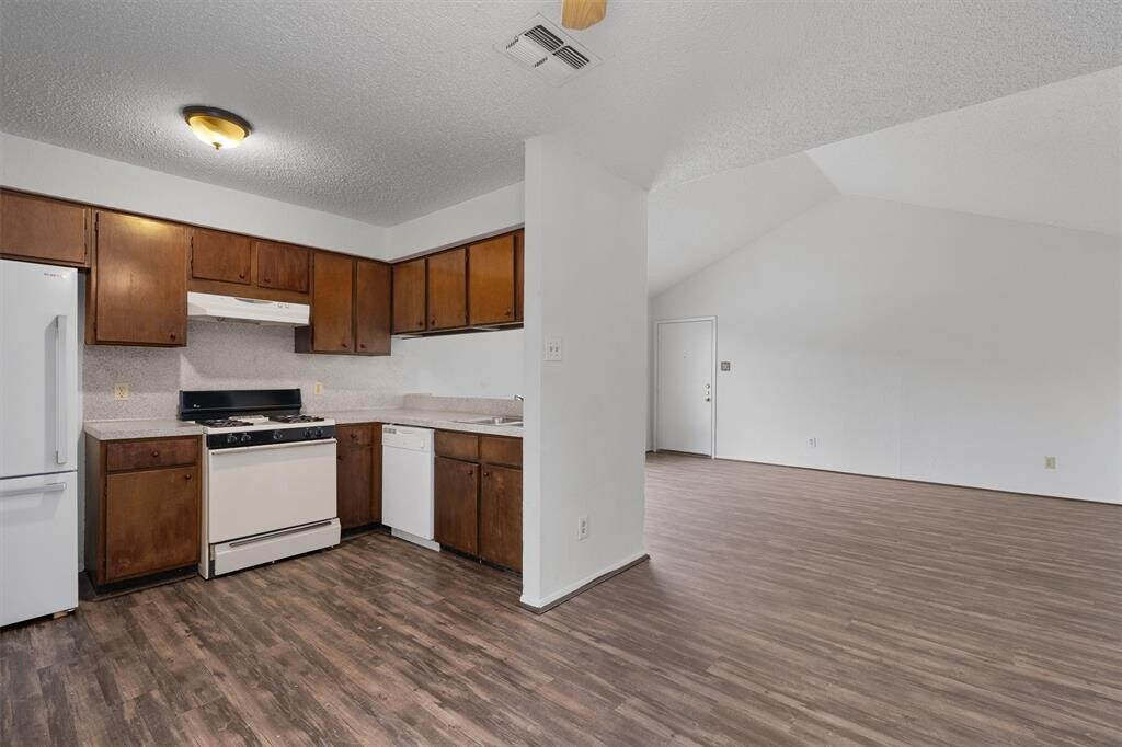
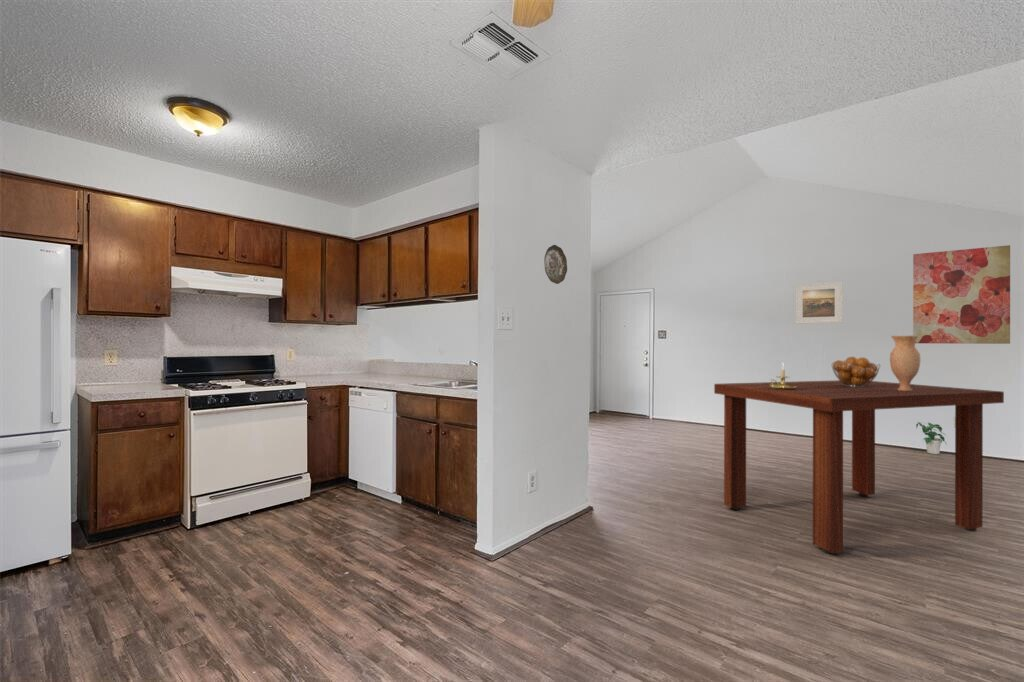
+ vase (904, 363)
+ decorative plate (554, 264)
+ wall art (959, 296)
+ potted plant (931, 437)
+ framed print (818, 303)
+ fruit basket (855, 371)
+ dining table (852, 453)
+ candle holder (781, 375)
